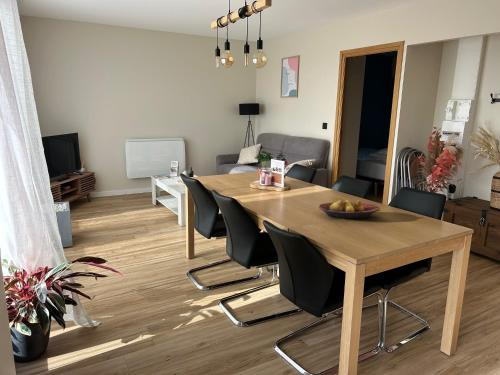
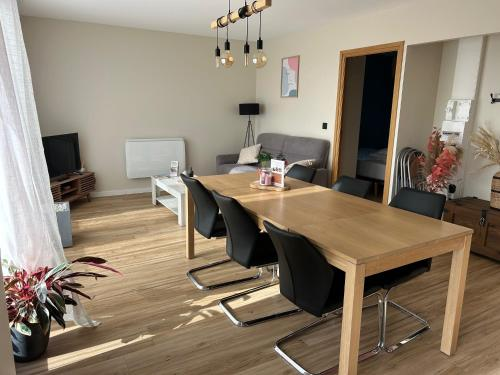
- fruit bowl (349, 207)
